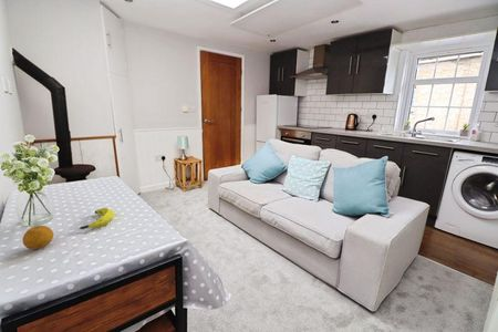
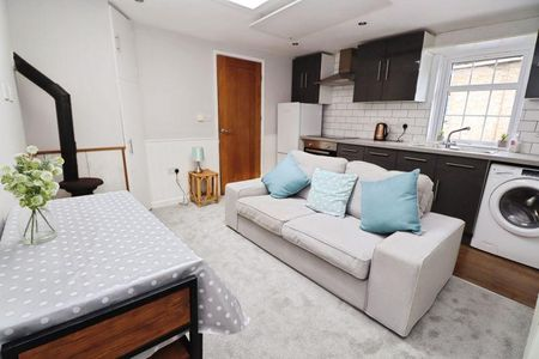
- banana (97, 219)
- fruit (38, 237)
